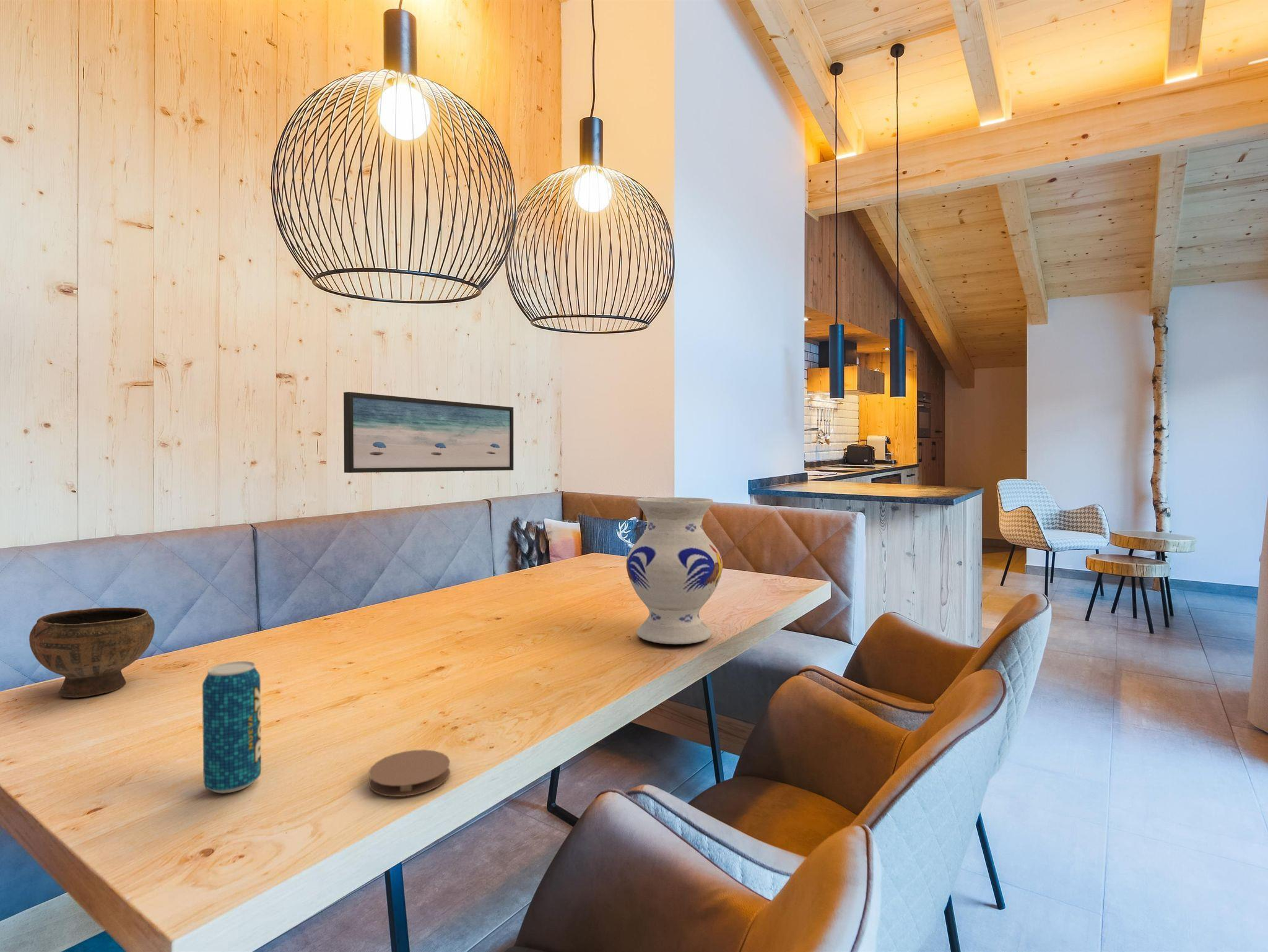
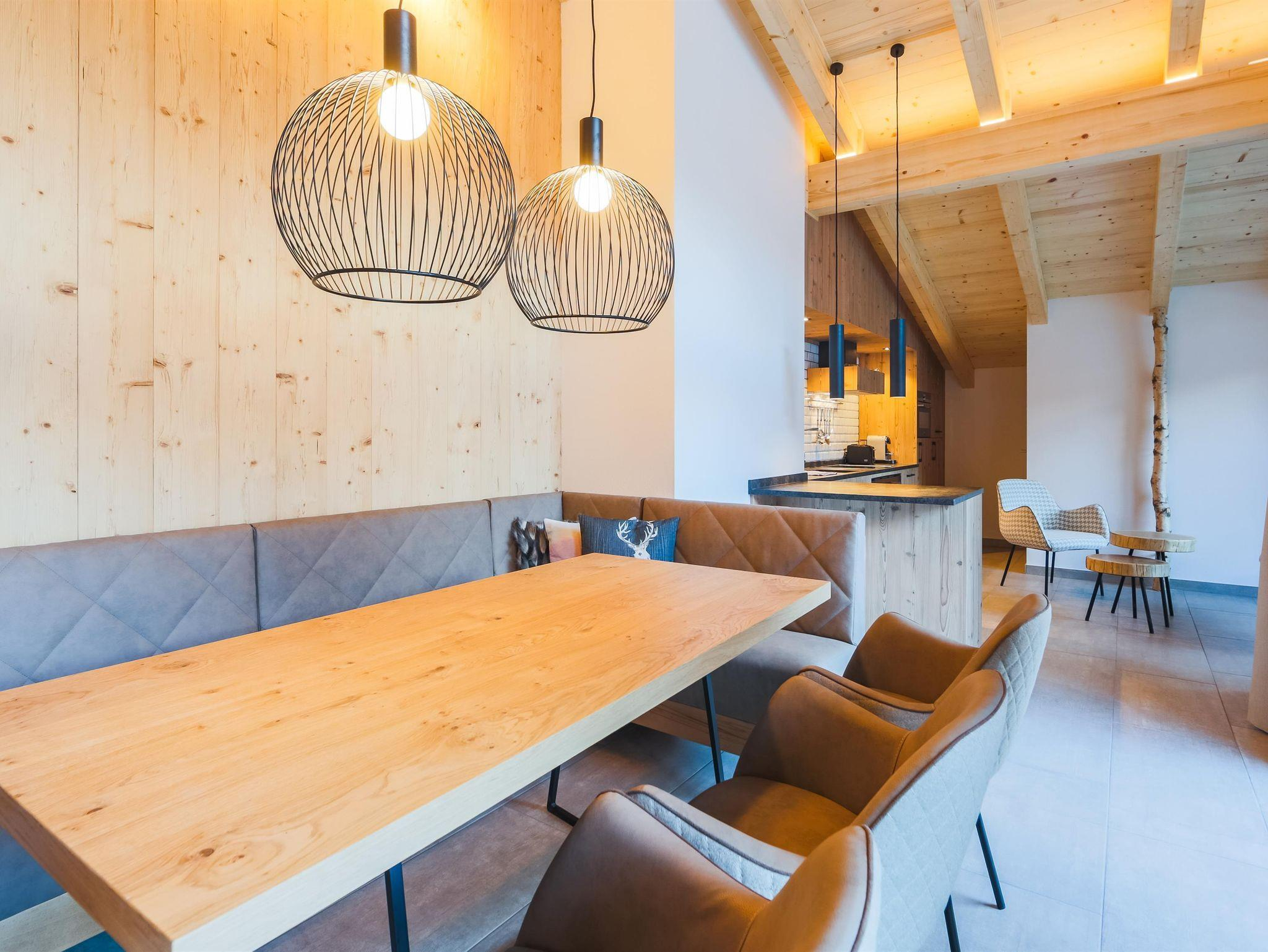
- bowl (95, 650)
- coaster (410, 771)
- vase (674, 568)
- wall art (438, 436)
- beverage can (232, 726)
